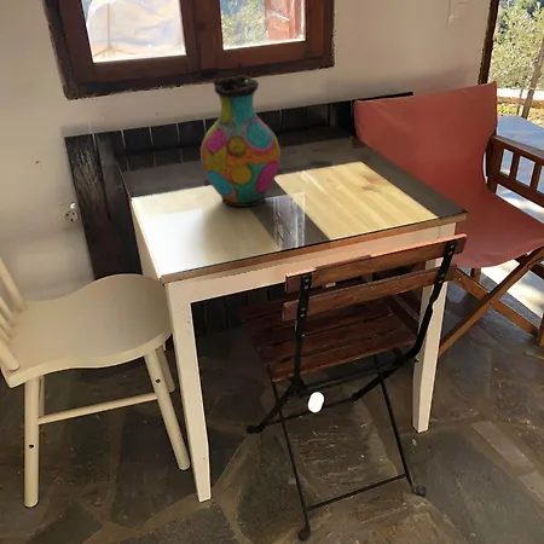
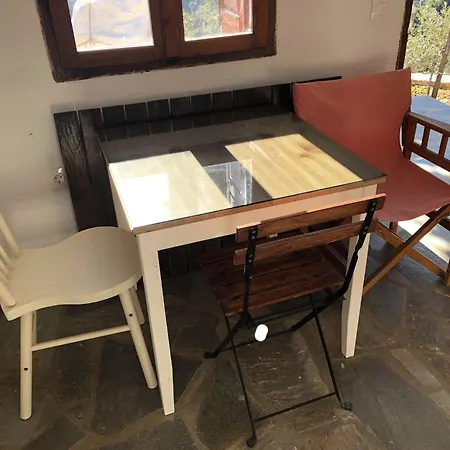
- vase (239, 143)
